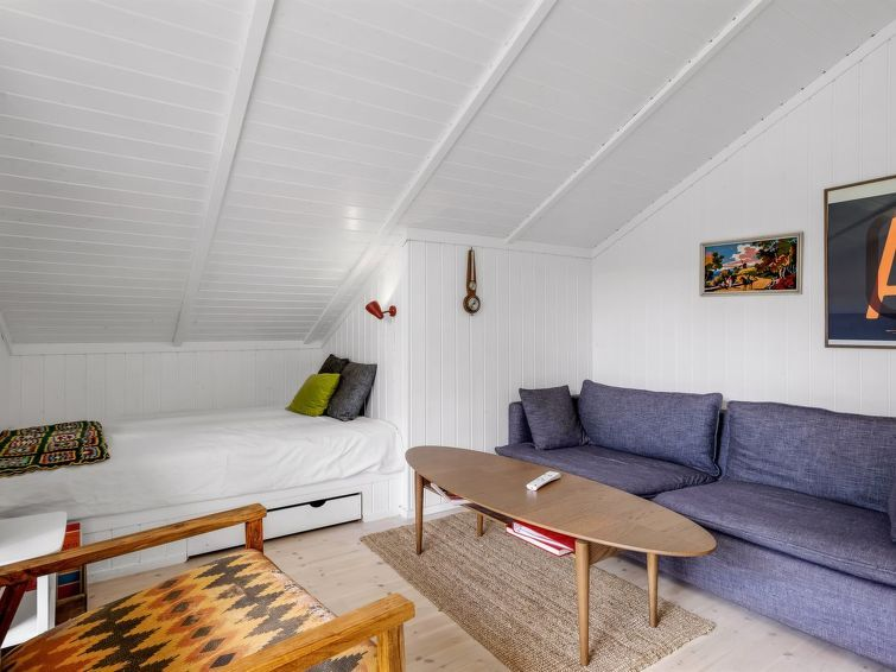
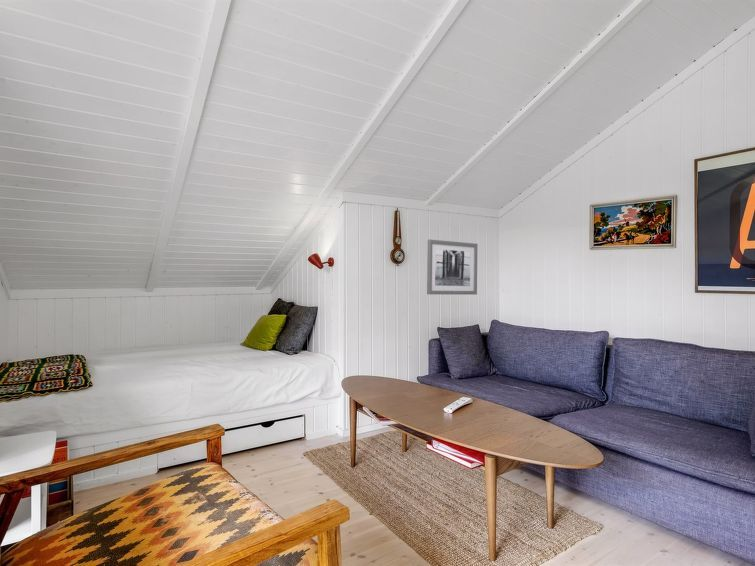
+ wall art (453, 268)
